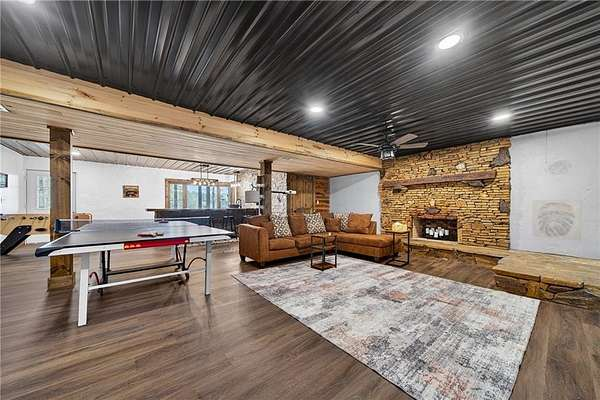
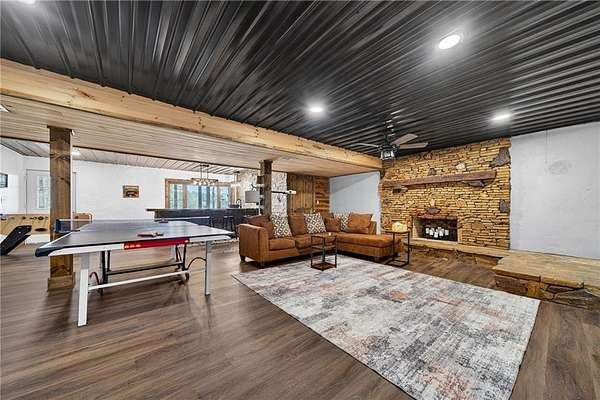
- wall art (555, 219)
